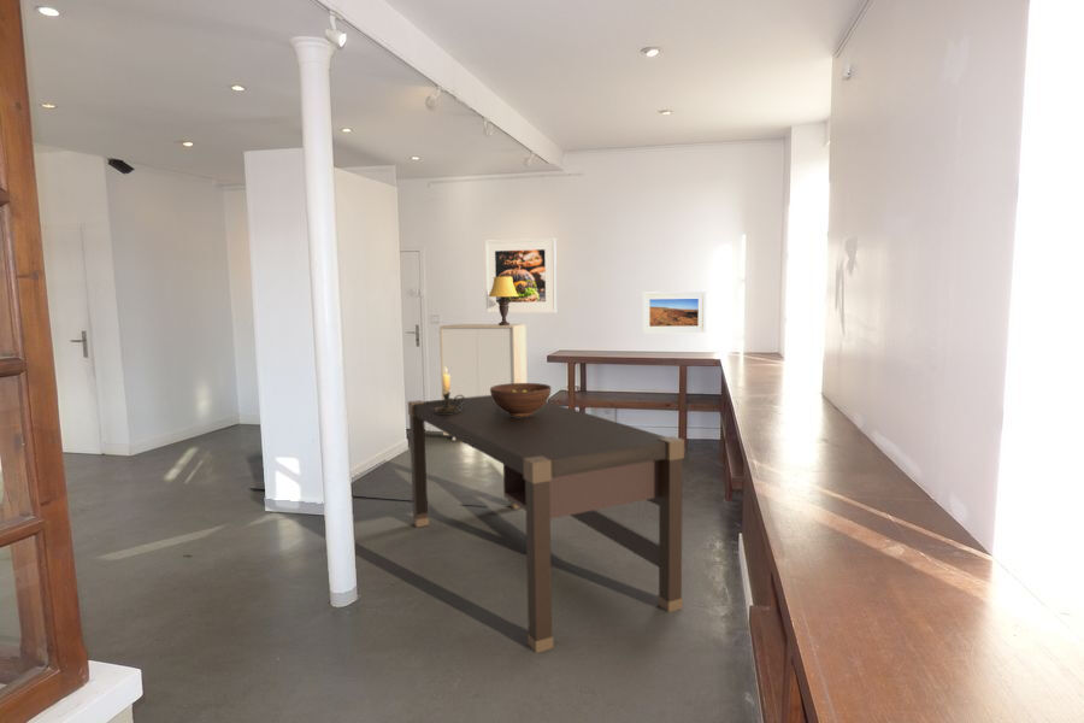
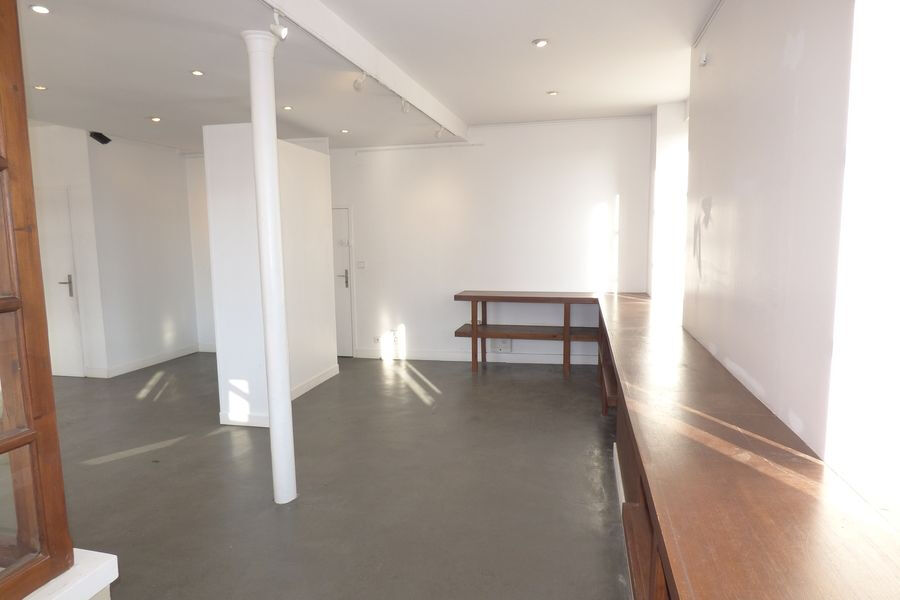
- dining table (524, 488)
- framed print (673, 312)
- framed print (520, 276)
- table lamp (503, 300)
- fruit bowl (520, 399)
- storage cabinet (484, 381)
- candle holder (449, 387)
